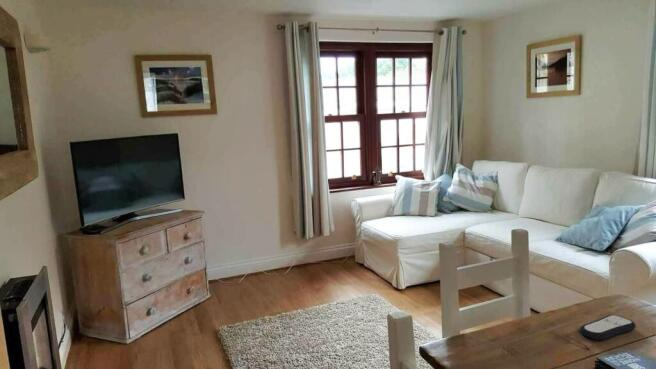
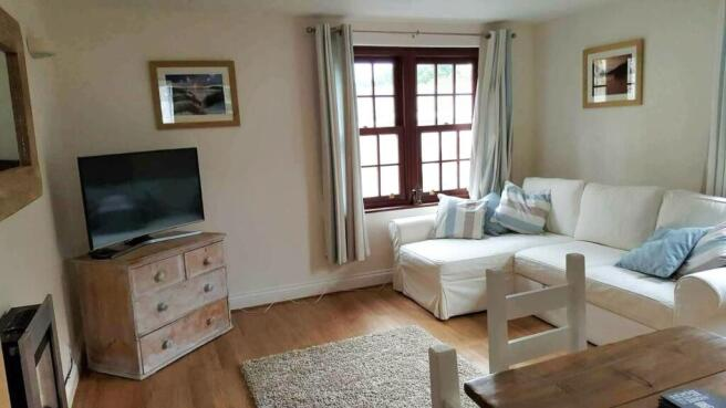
- remote control (606, 326)
